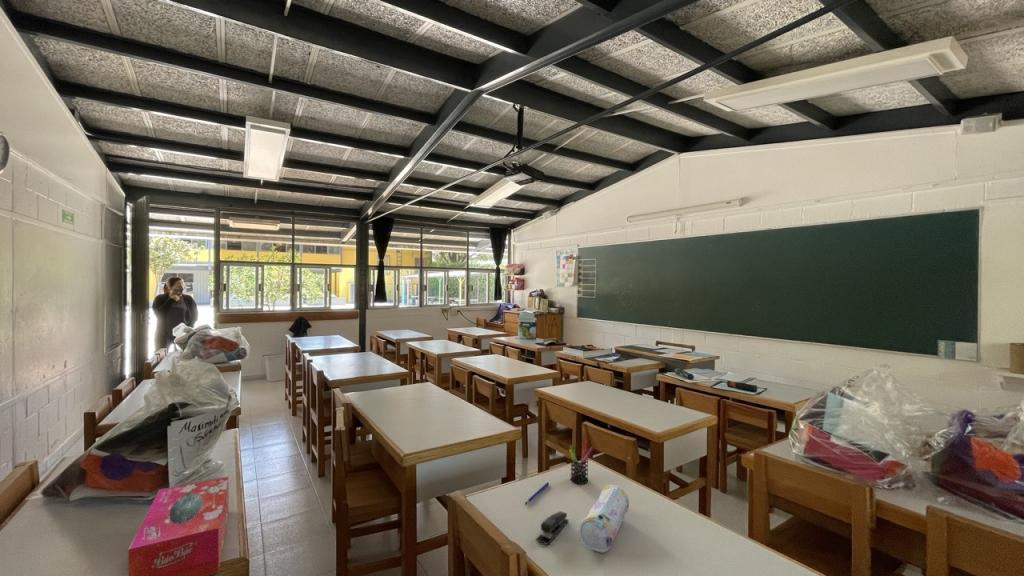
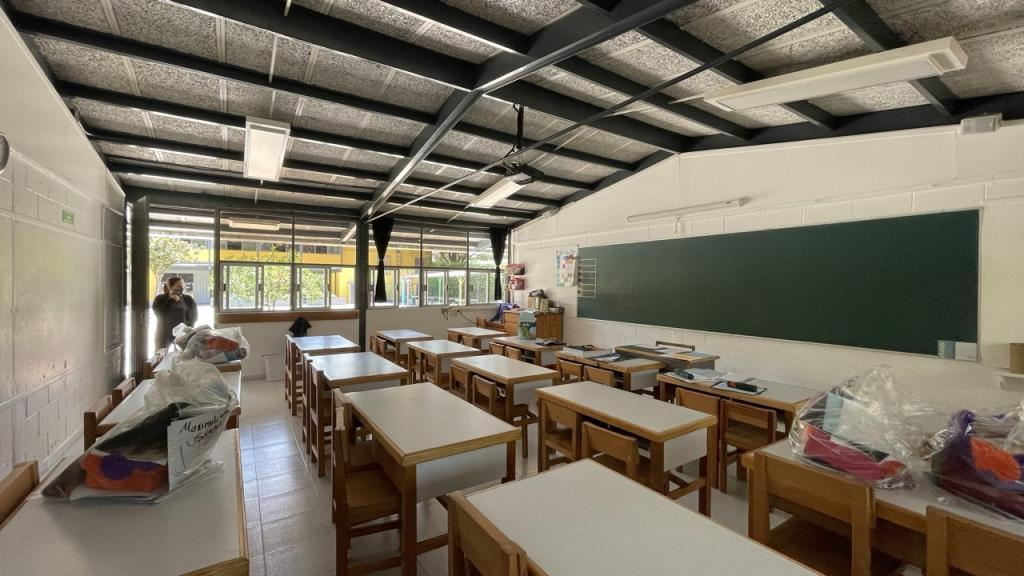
- pen (537, 493)
- pen holder (578, 460)
- stapler (553, 523)
- tissue box (186, 527)
- pencil case (605, 515)
